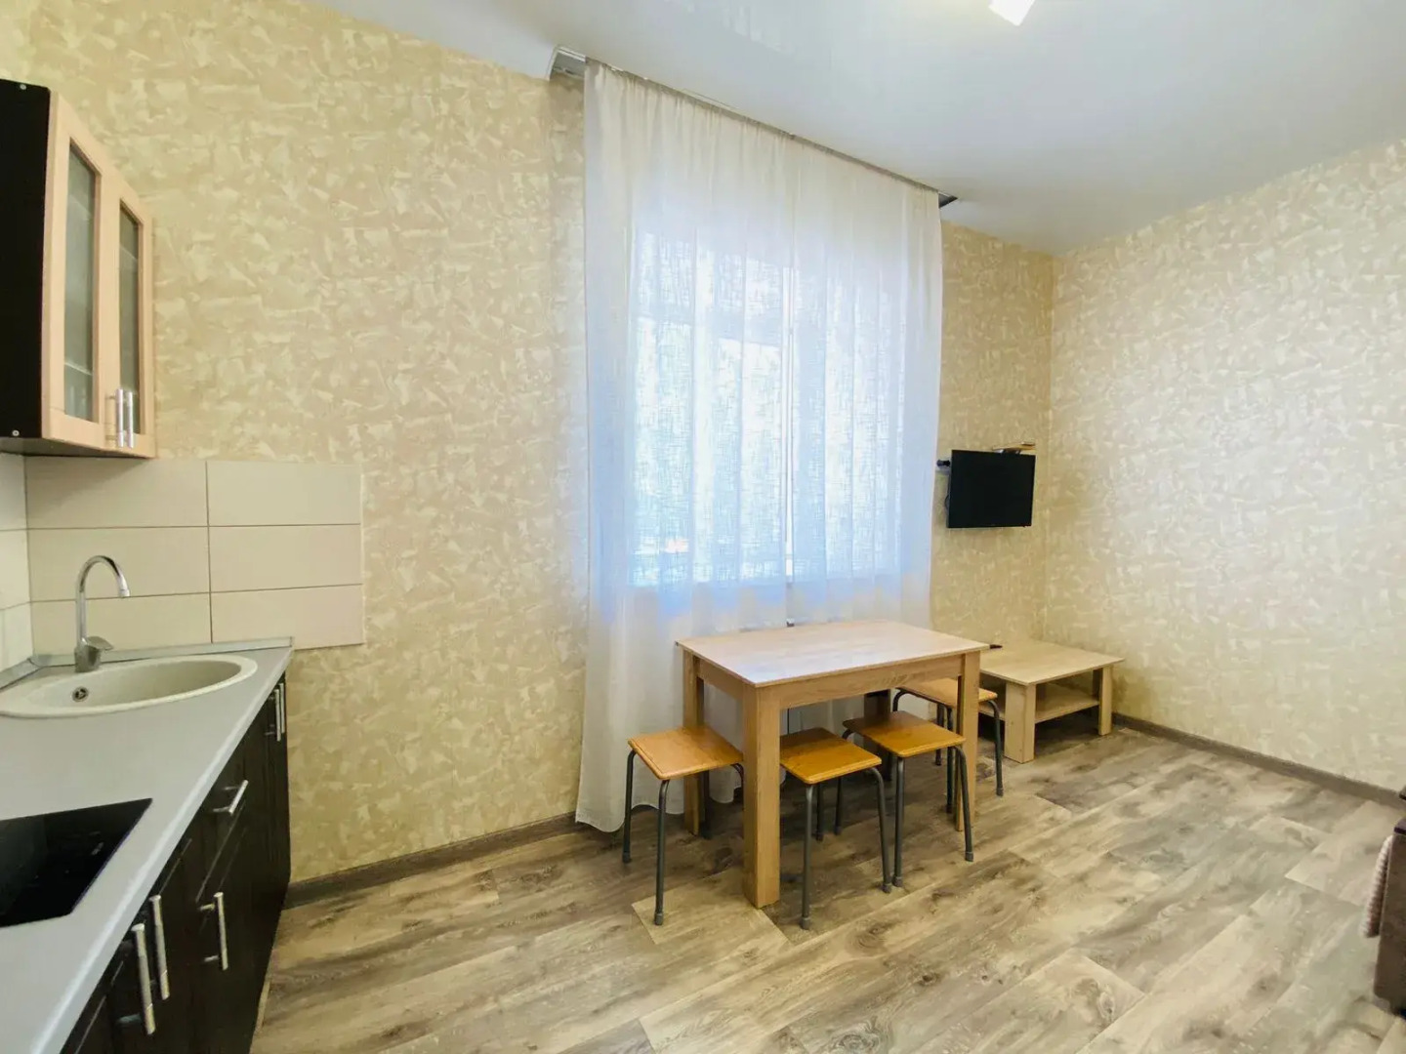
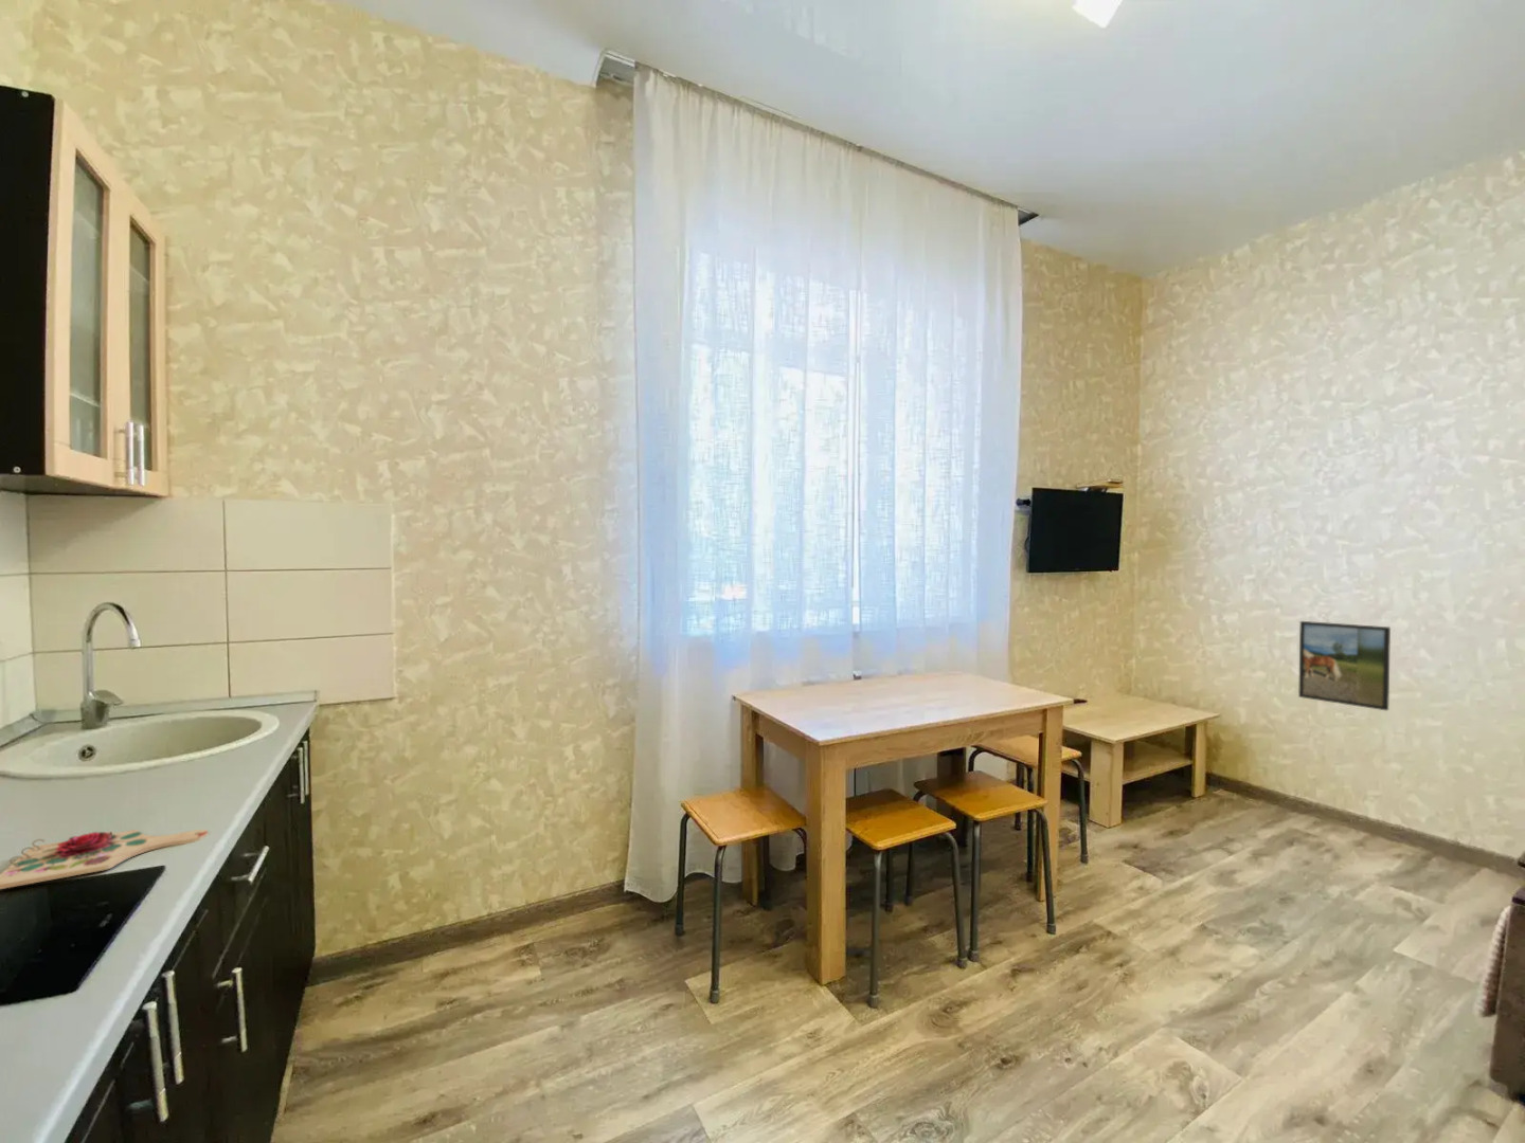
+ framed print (1341, 664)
+ cutting board (114, 844)
